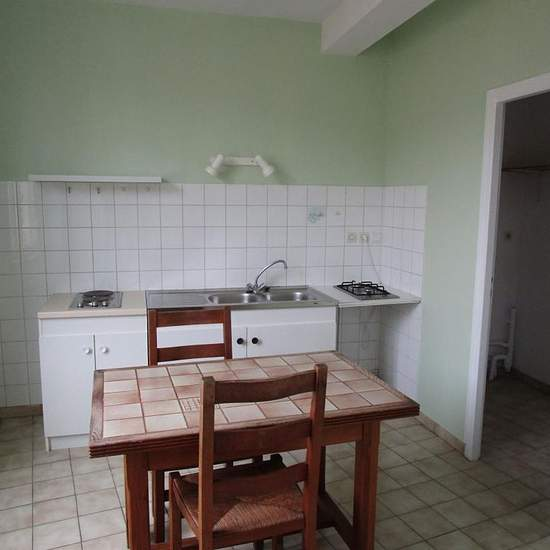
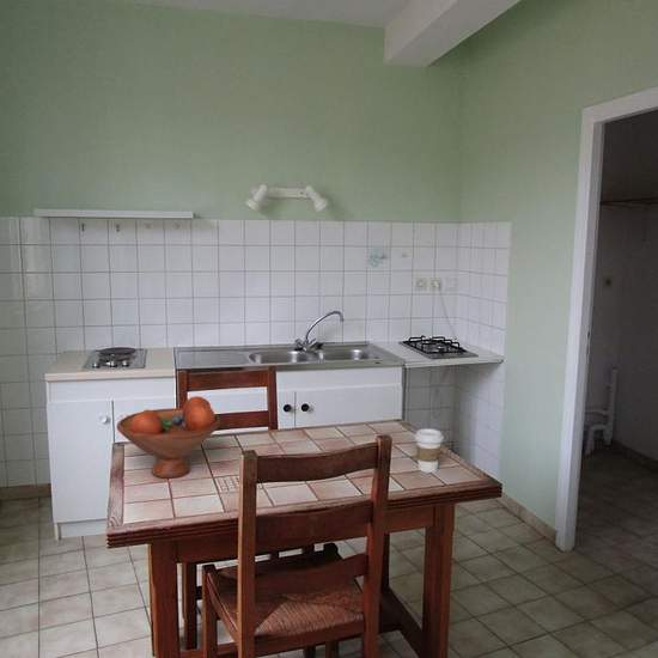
+ coffee cup (428, 450)
+ fruit bowl (170, 437)
